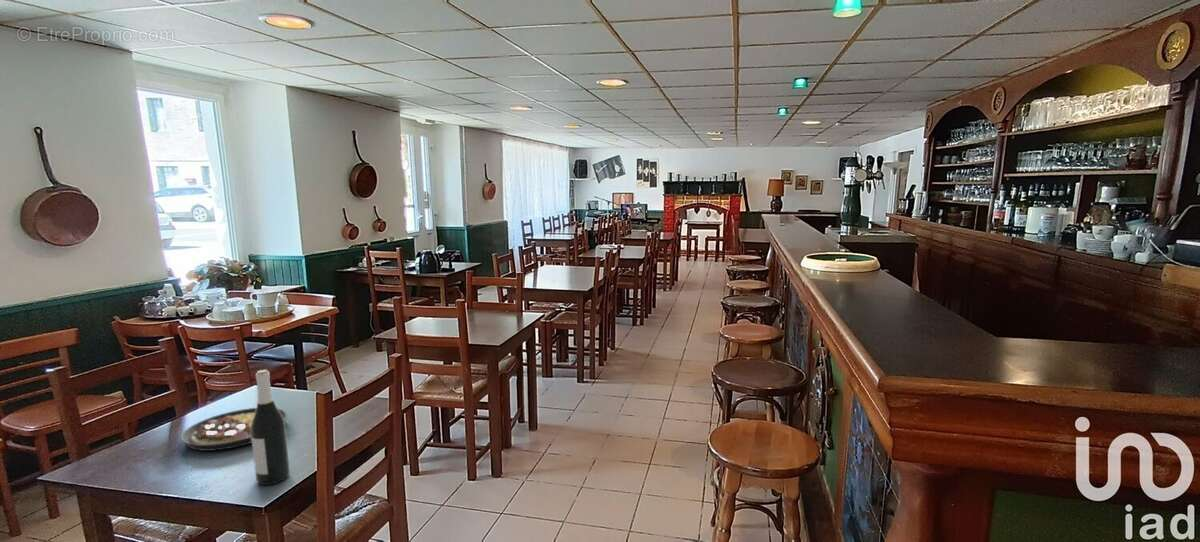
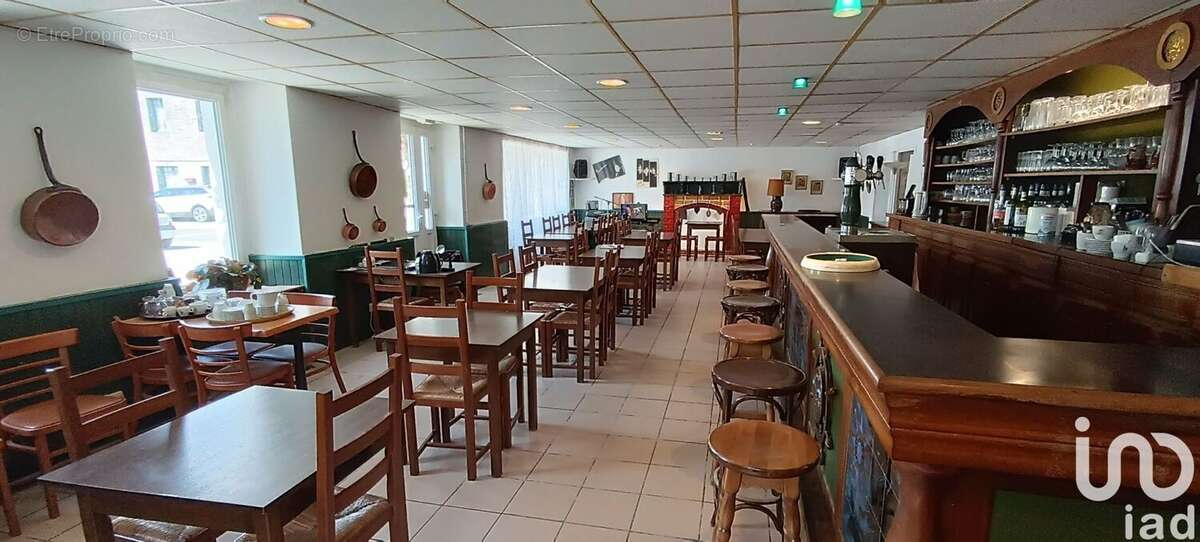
- wine bottle (267, 425)
- plate (236, 426)
